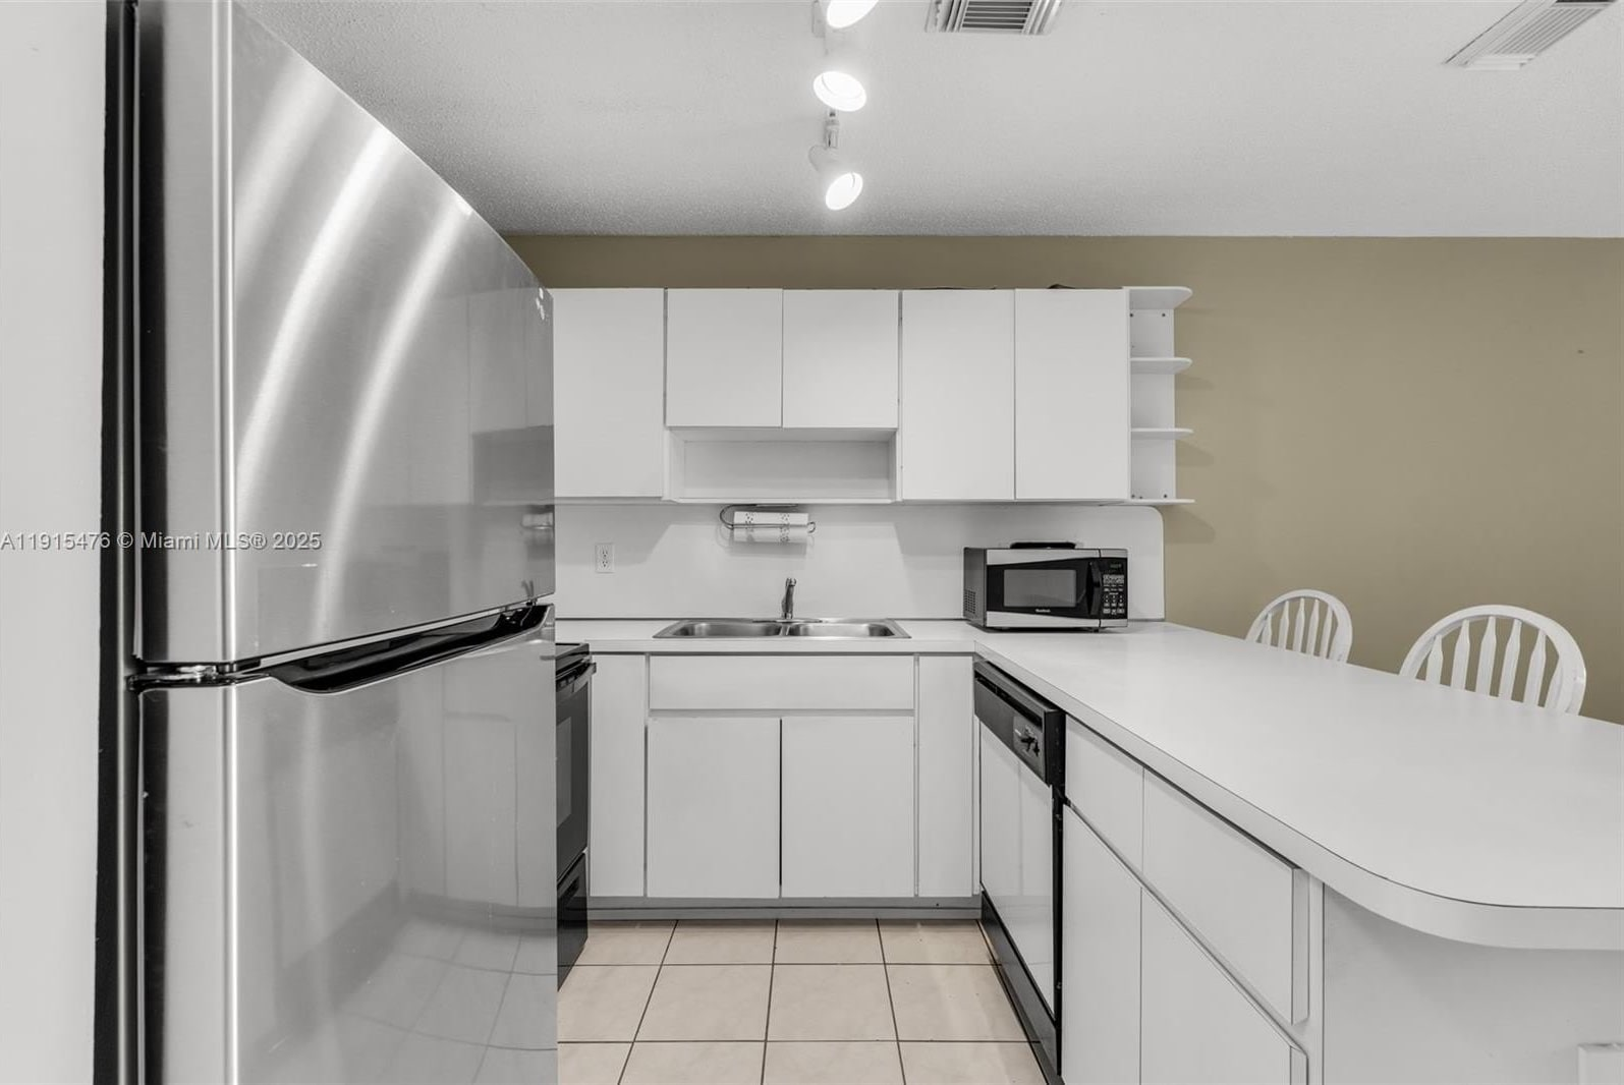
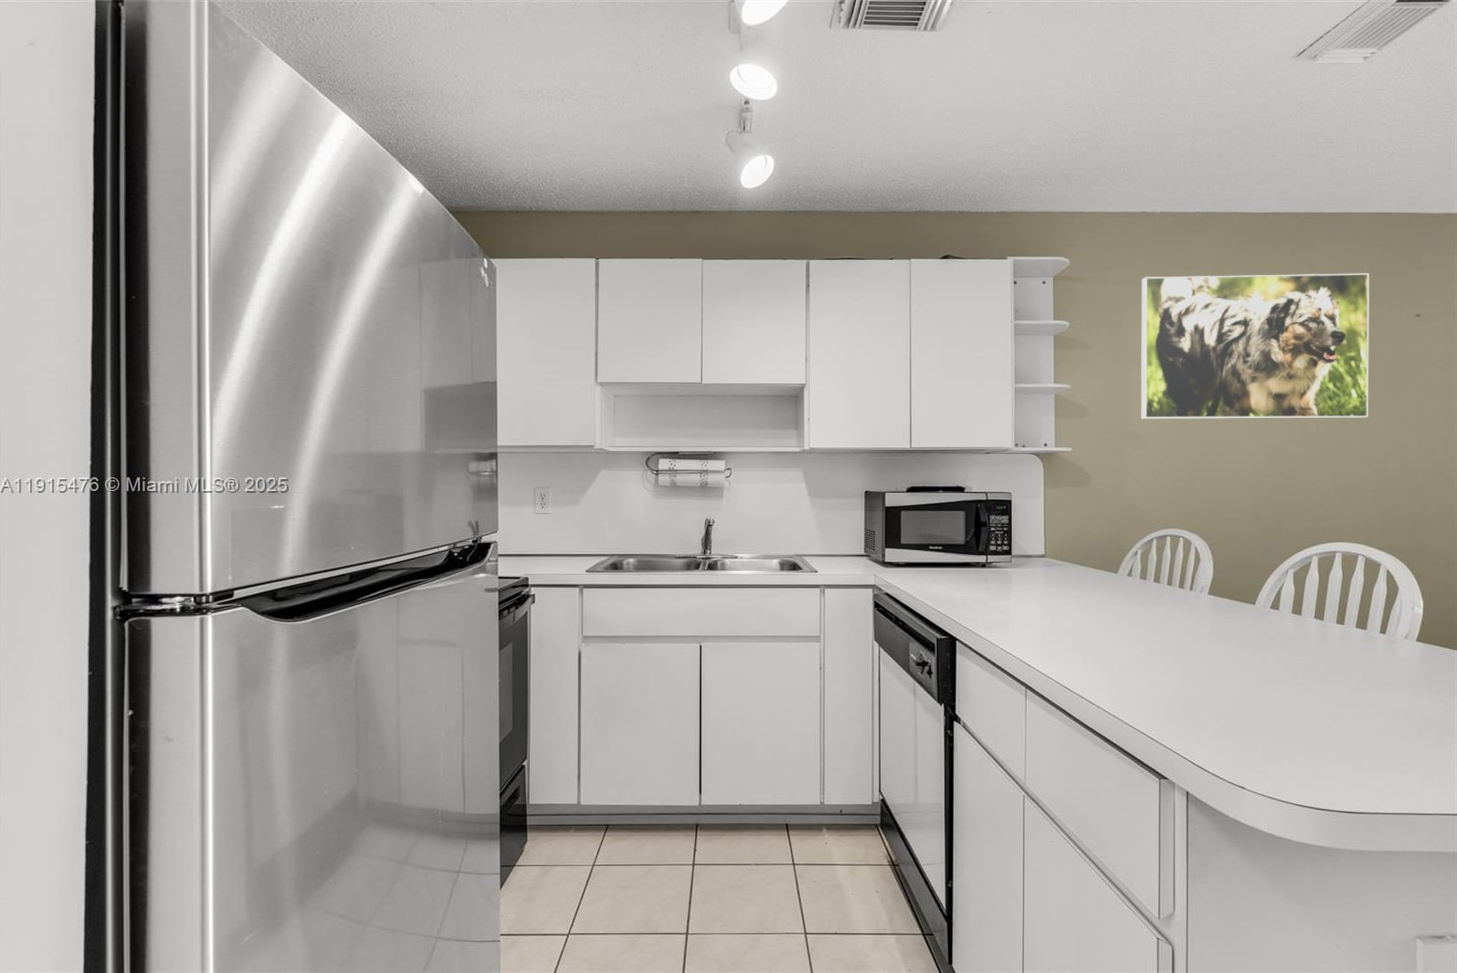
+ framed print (1254, 346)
